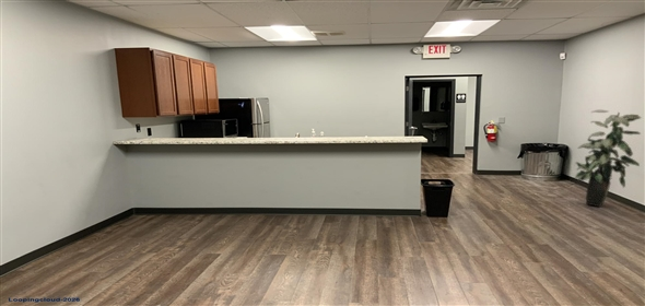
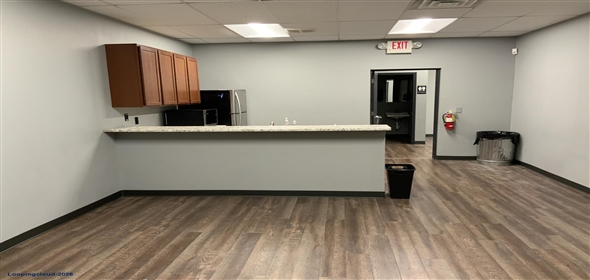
- indoor plant (603, 158)
